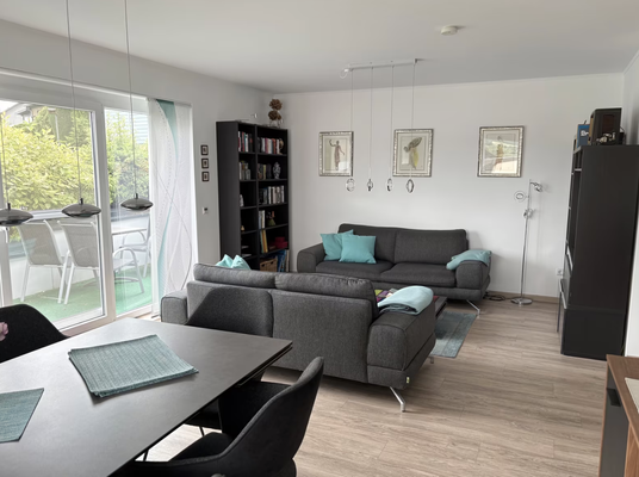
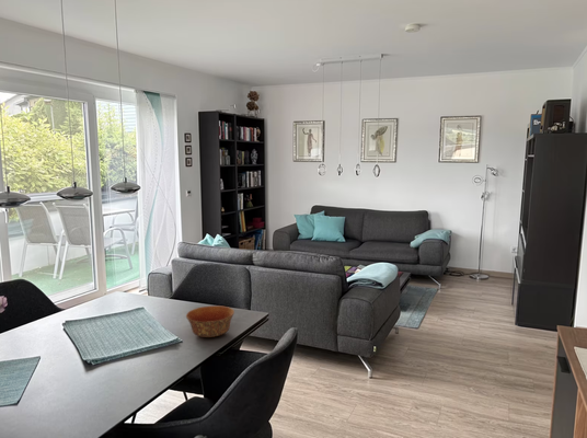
+ bowl (210, 323)
